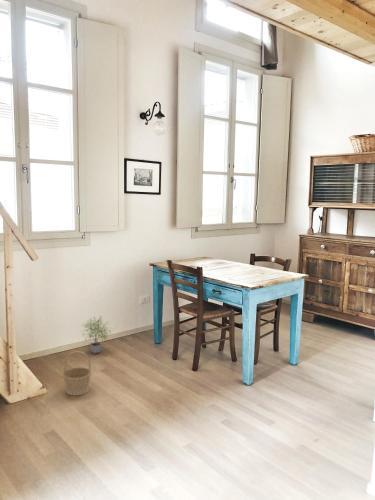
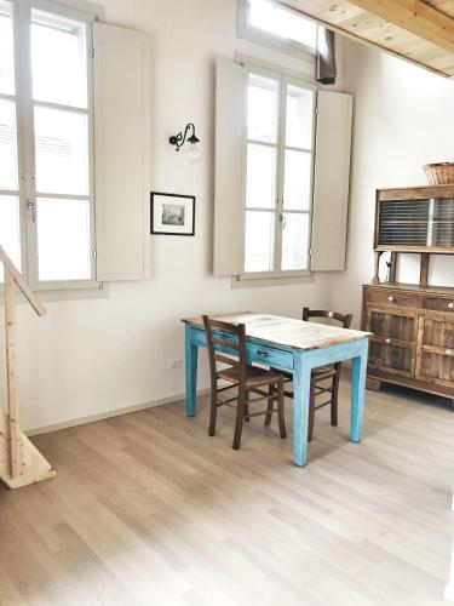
- potted plant (96, 332)
- basket (77, 370)
